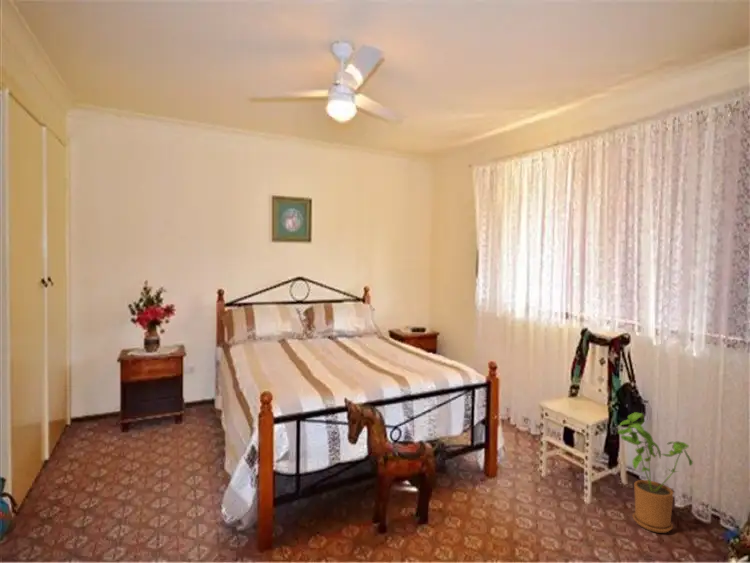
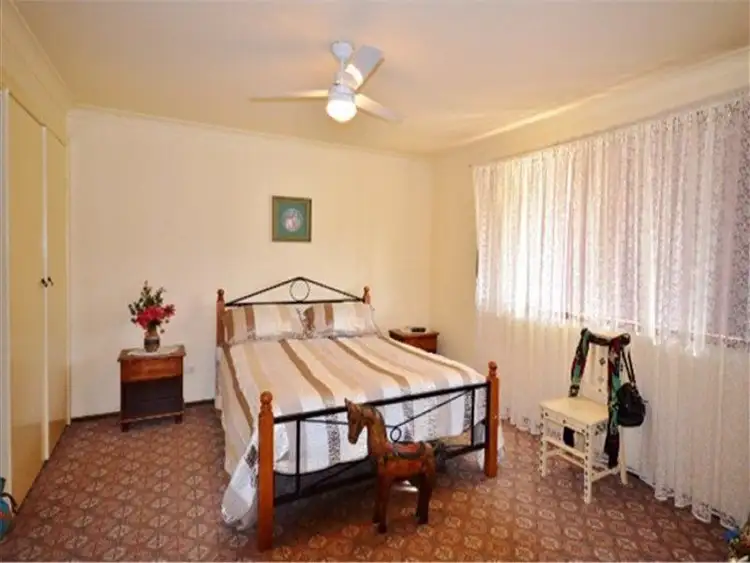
- house plant (649, 468)
